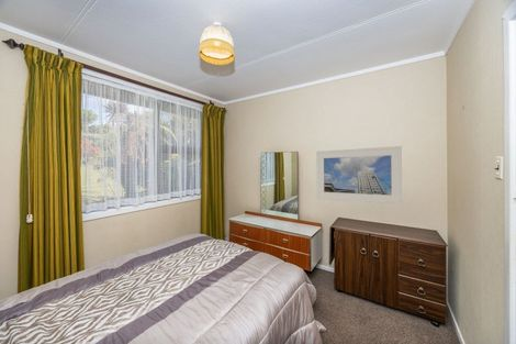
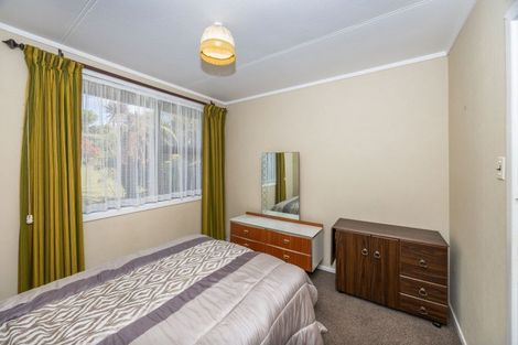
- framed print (355, 175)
